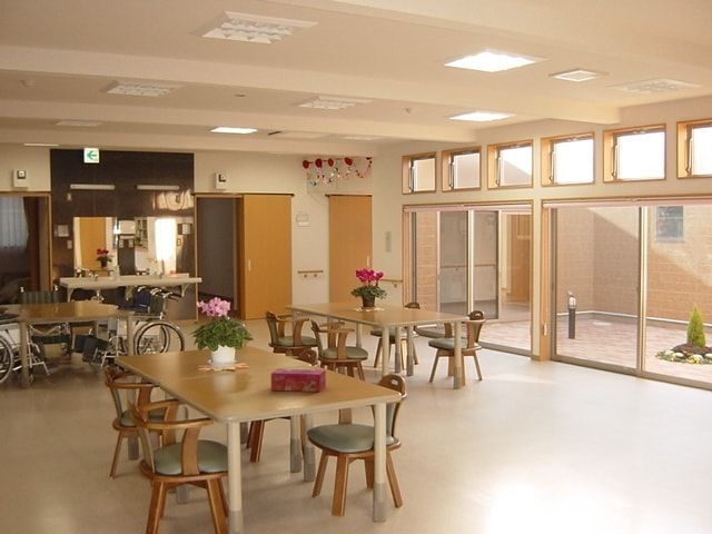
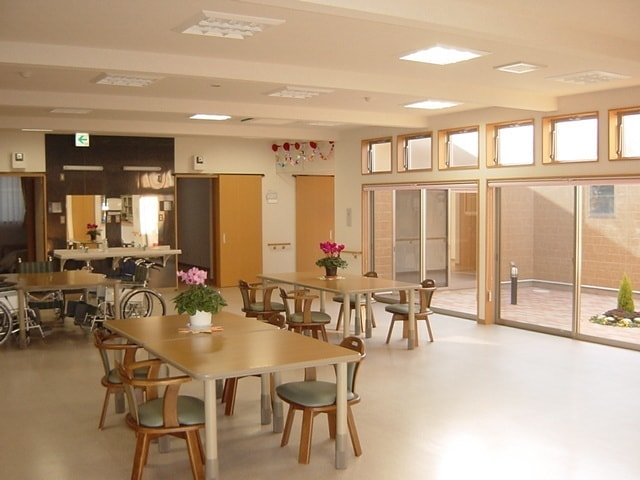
- tissue box (298, 379)
